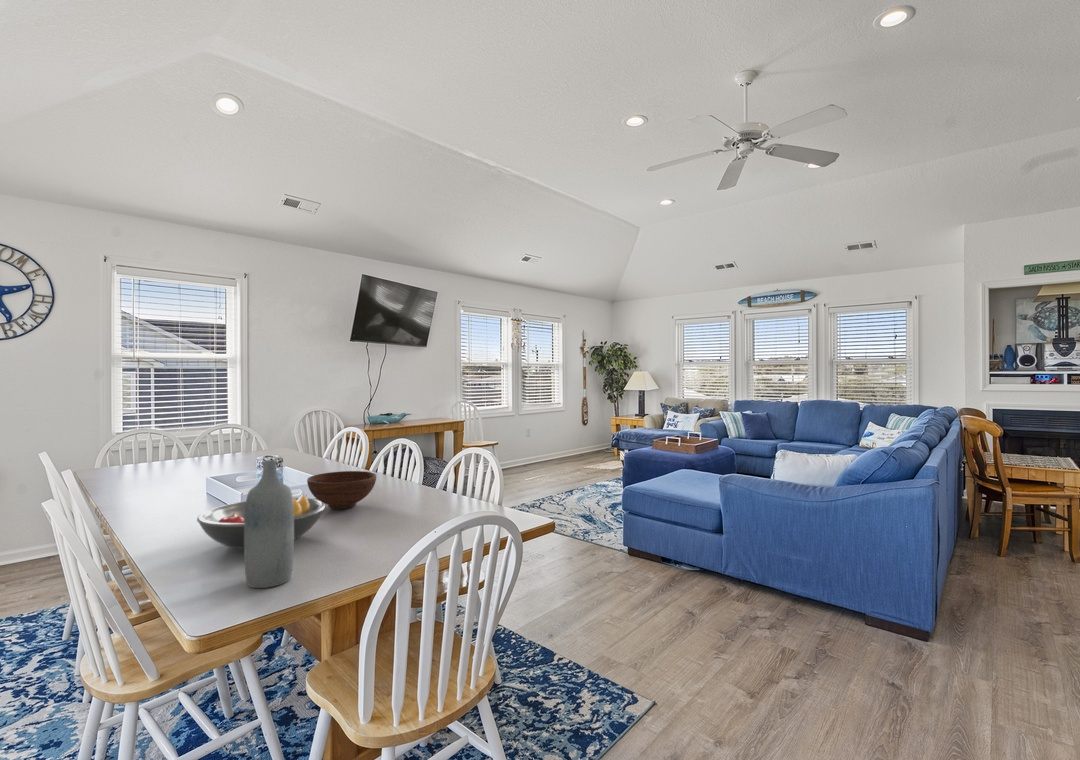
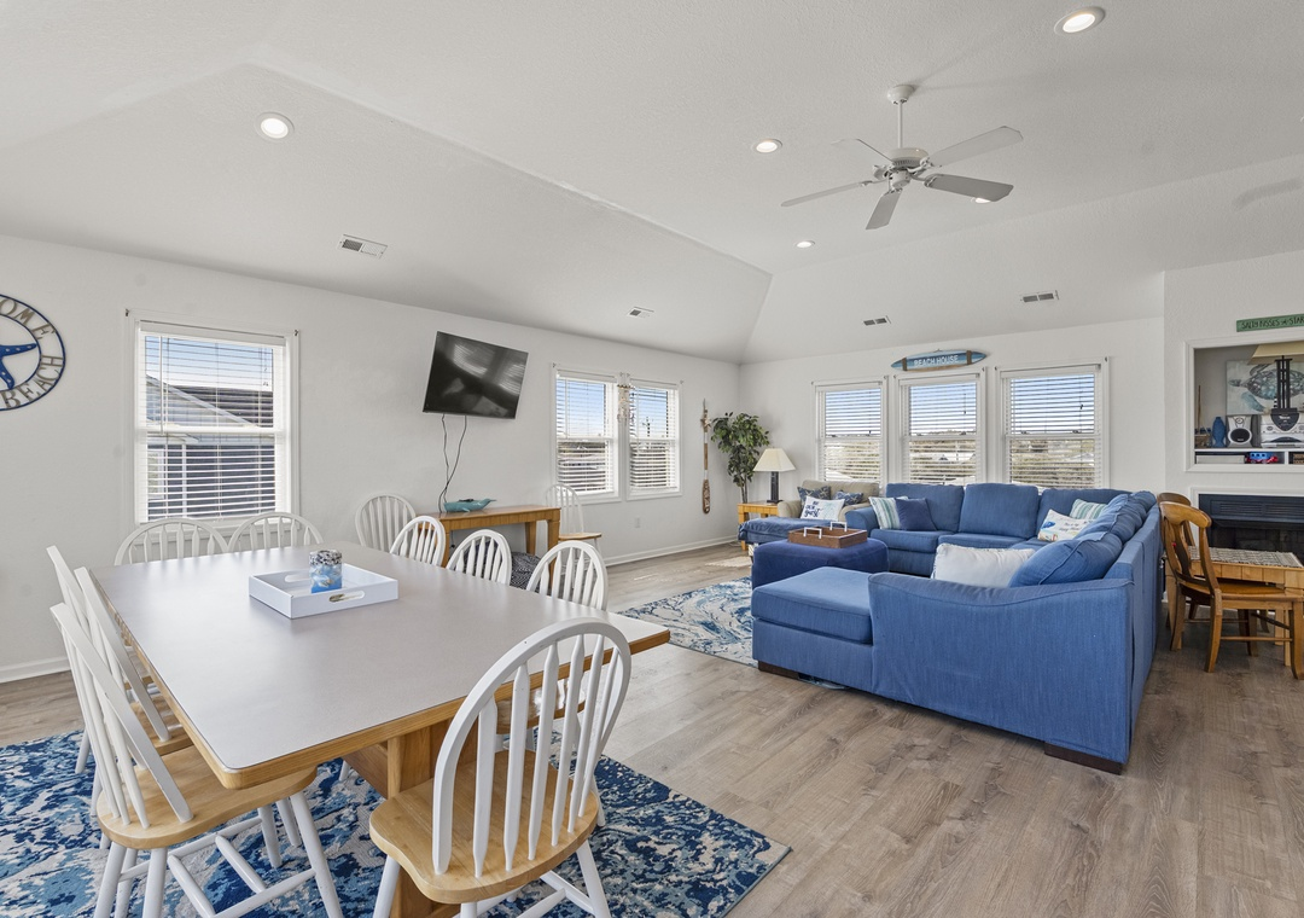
- bowl (342, 491)
- bottle (269, 520)
- fruit bowl (244, 521)
